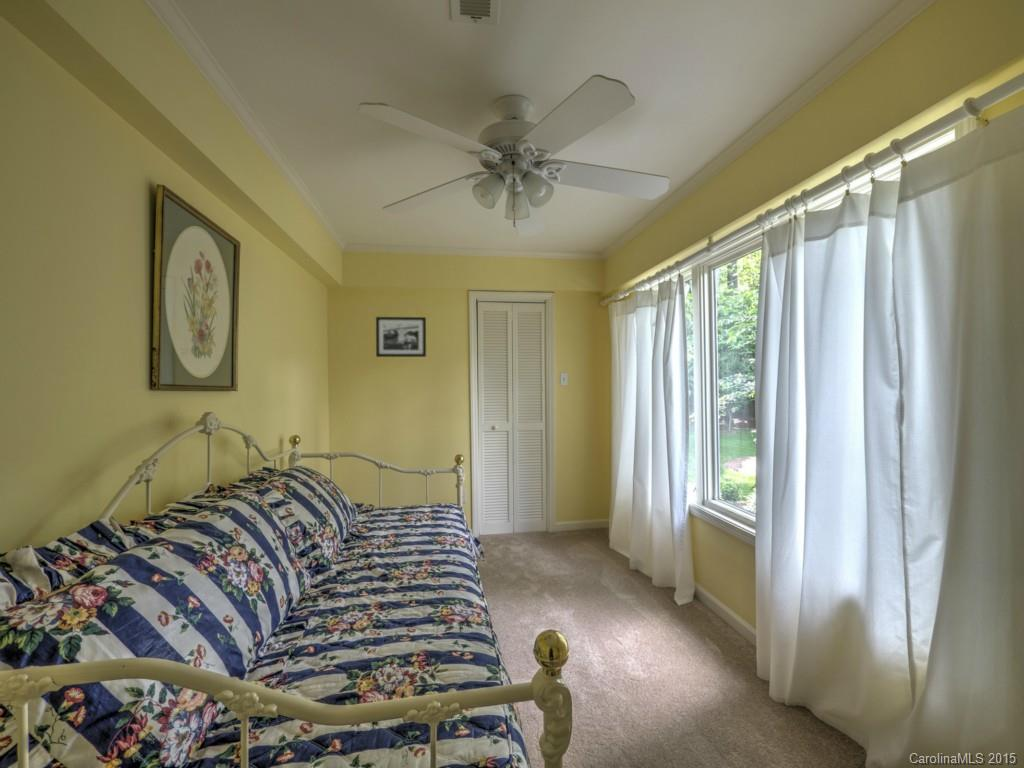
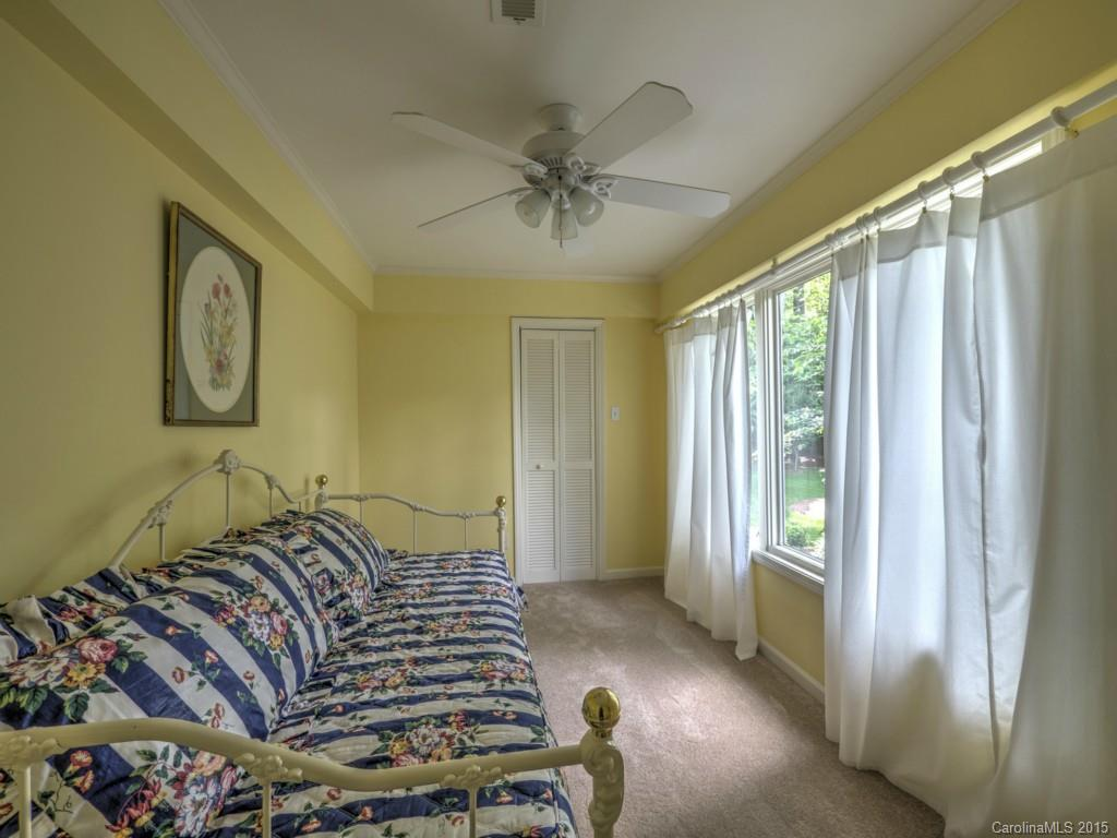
- picture frame (401, 337)
